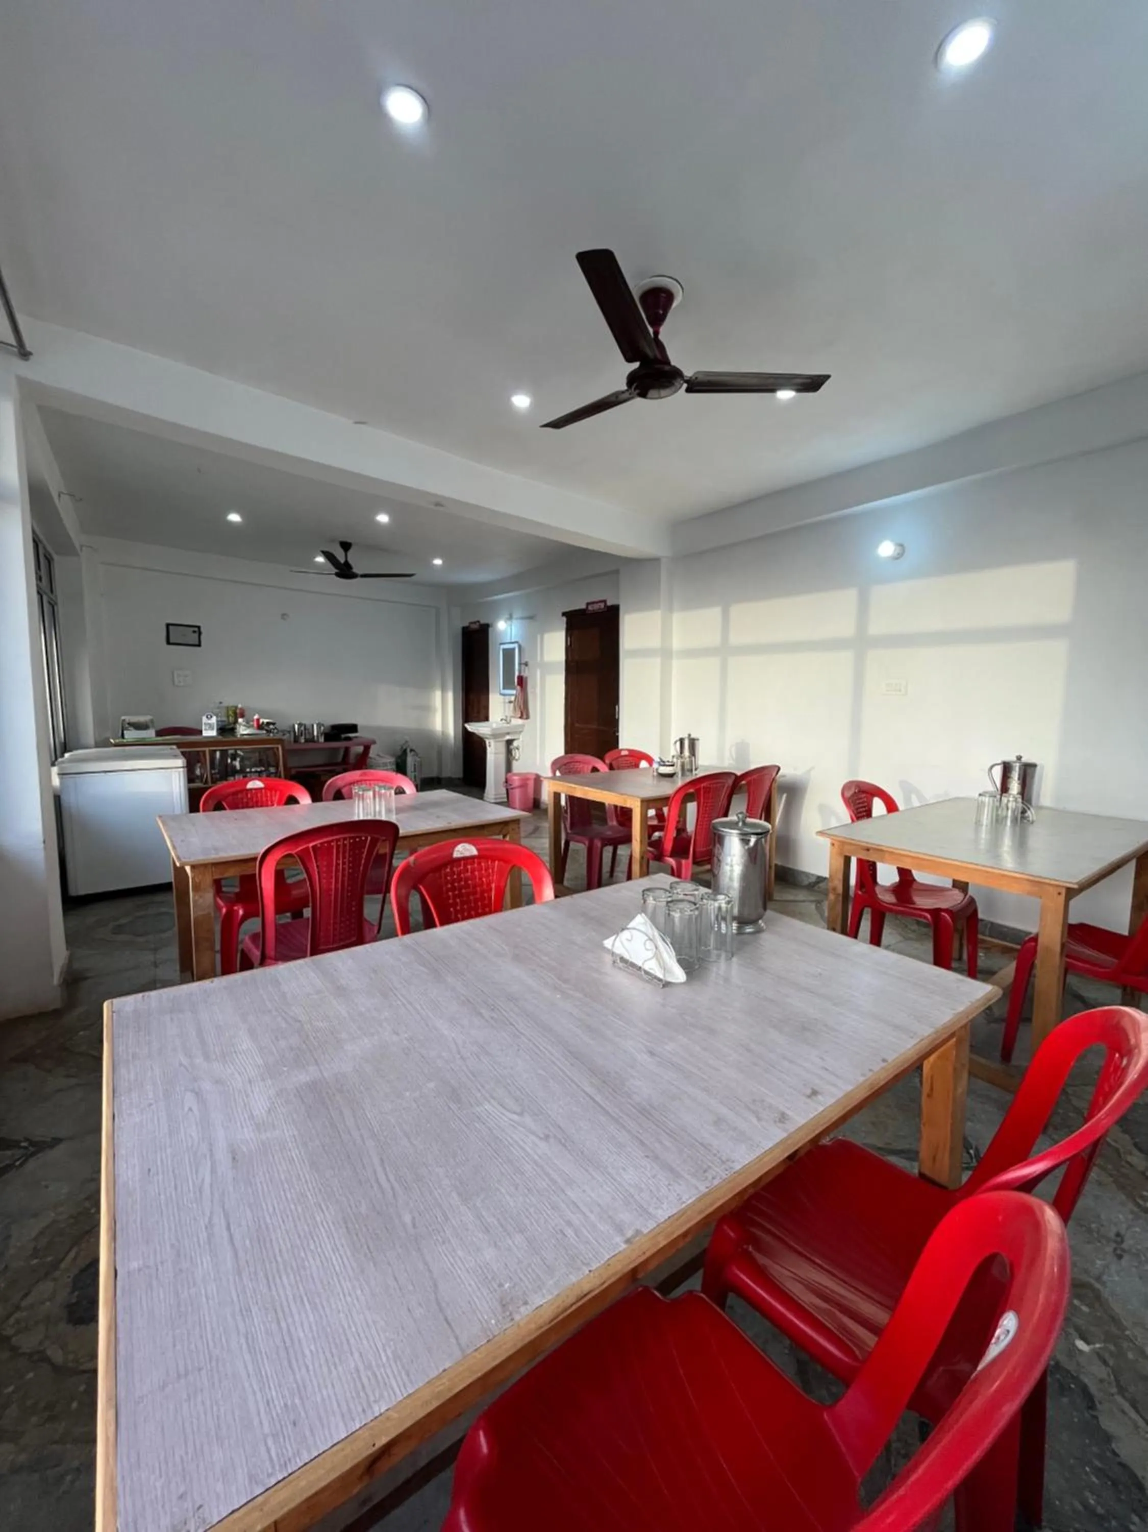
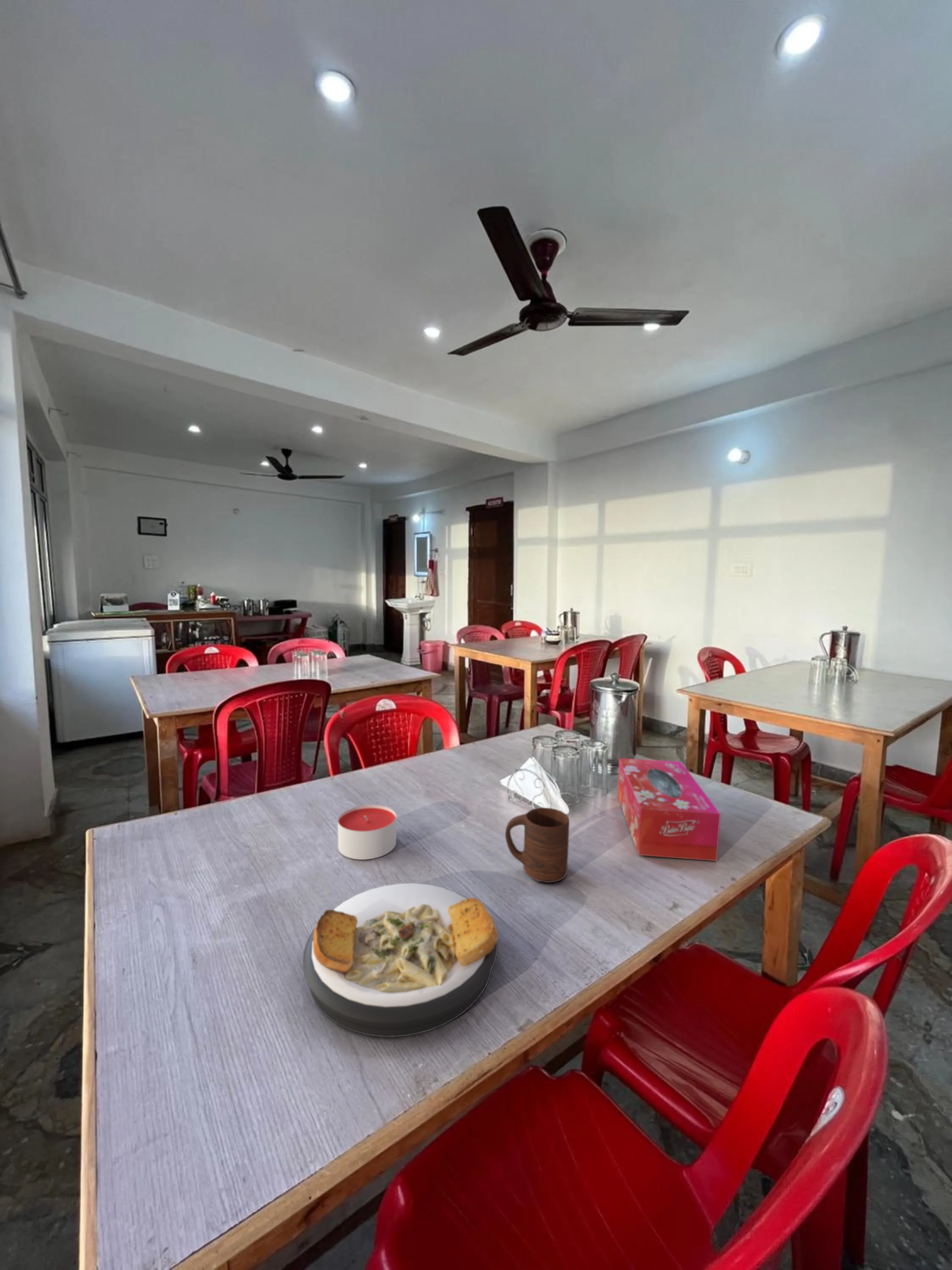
+ plate (402, 939)
+ candle (367, 830)
+ cup (539, 845)
+ tissue box (662, 803)
